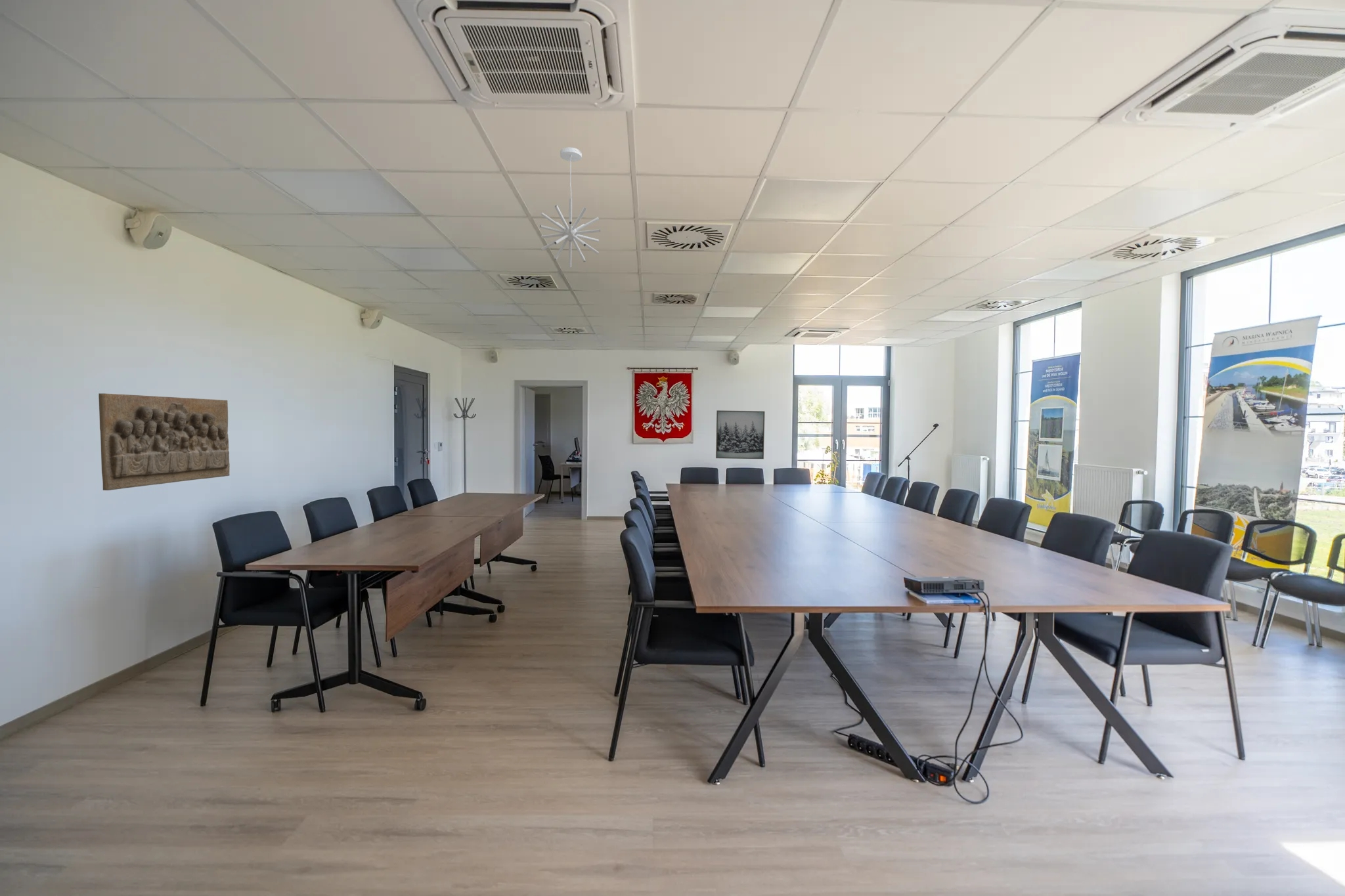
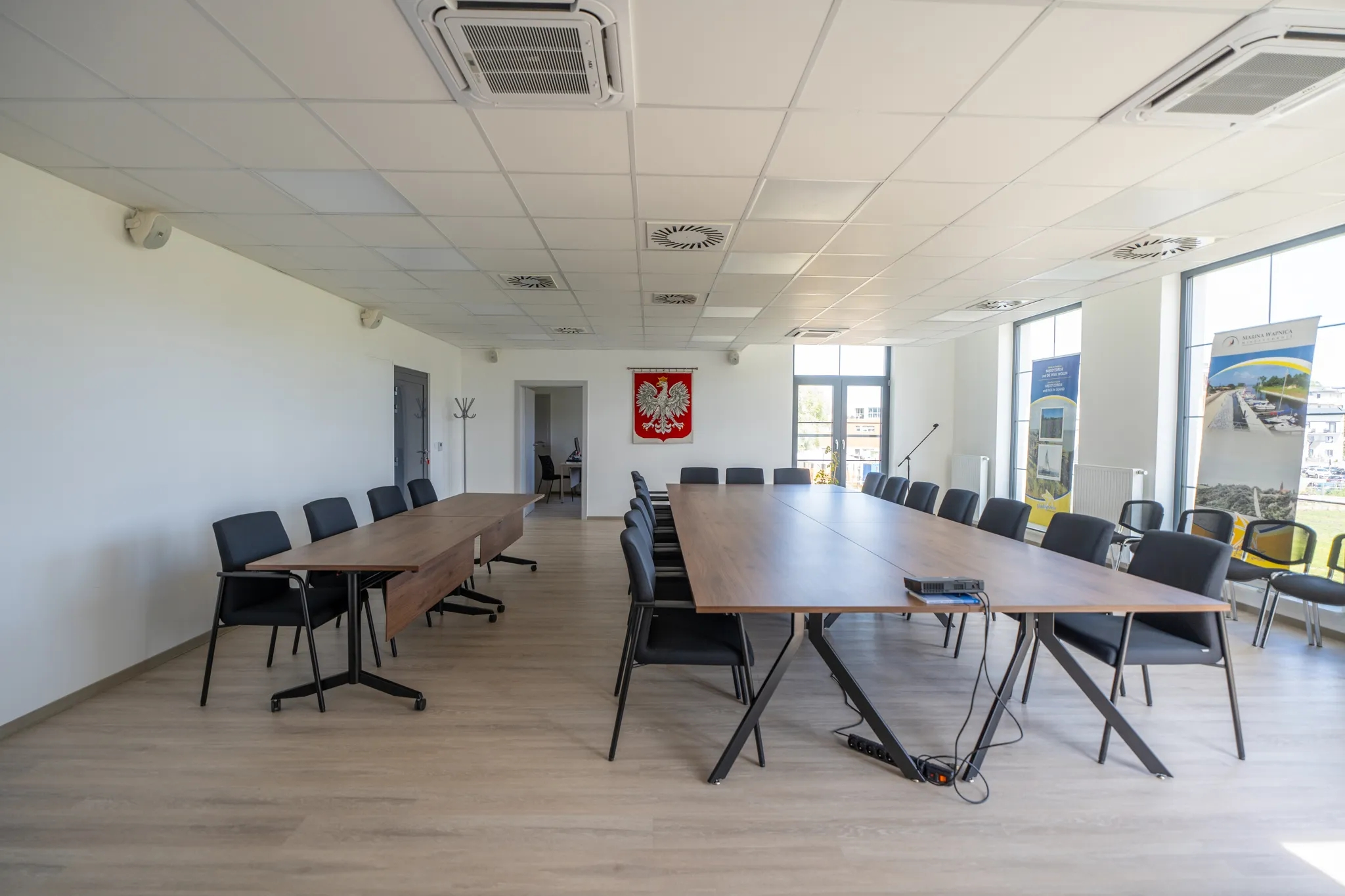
- relief panel (176, 440)
- pendant light (570, 207)
- wall art (740, 435)
